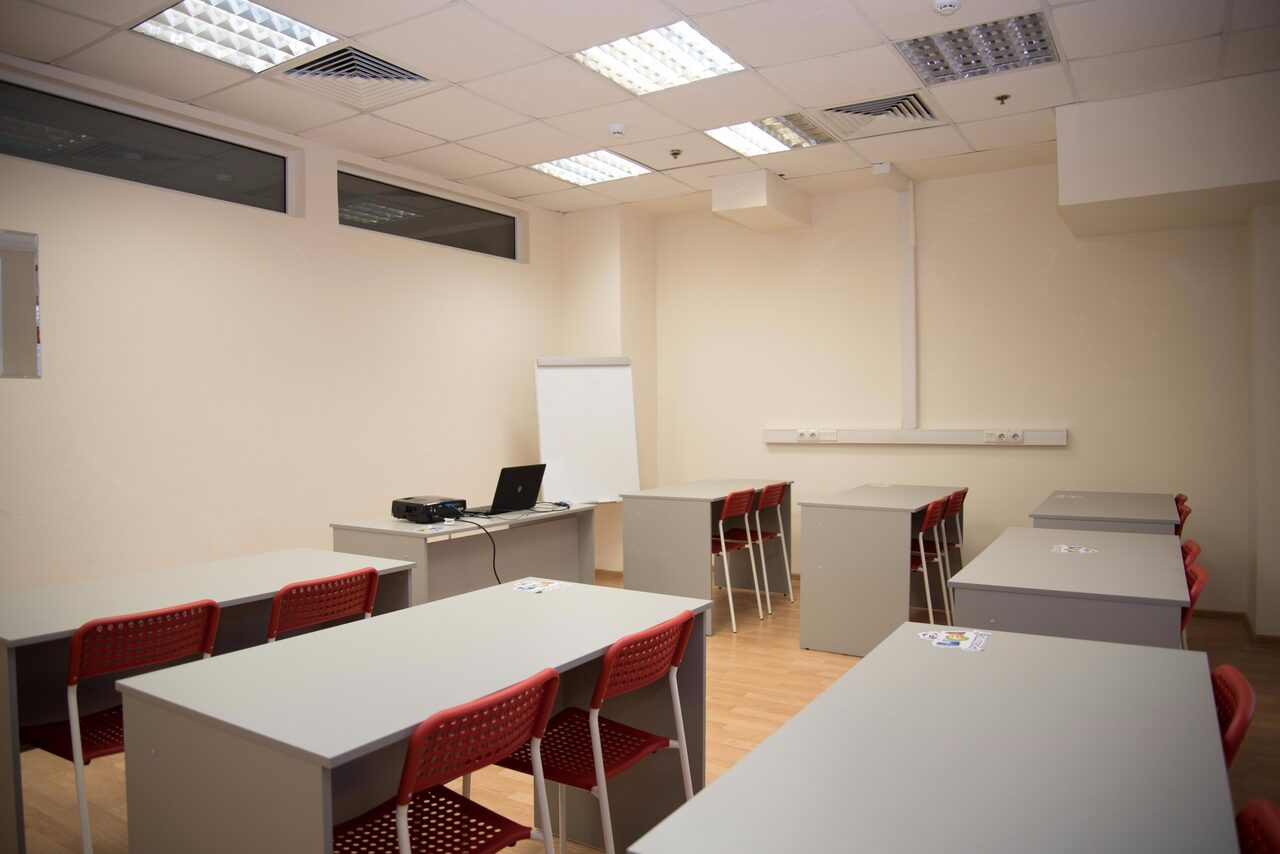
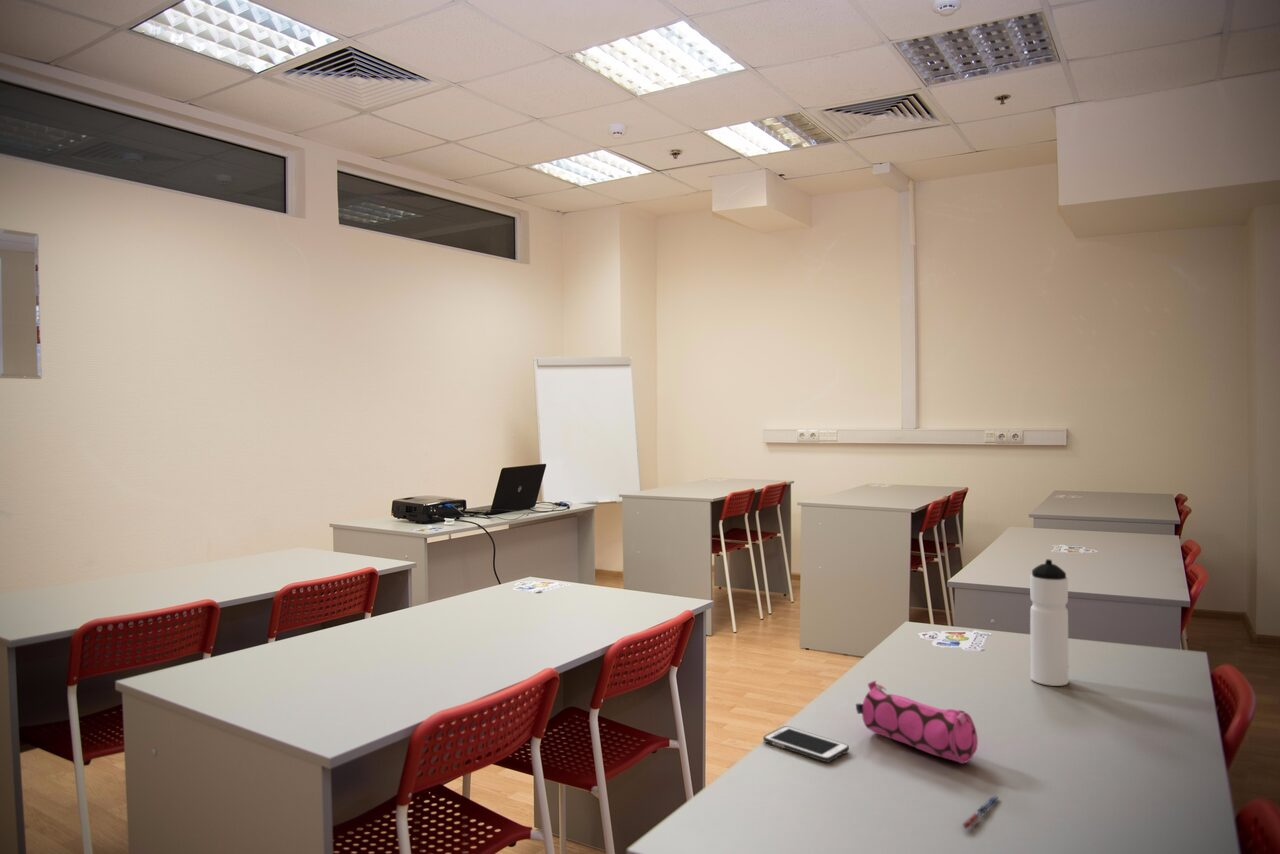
+ water bottle (1049, 620)
+ cell phone (805, 743)
+ pencil case (917, 720)
+ pen (981, 810)
